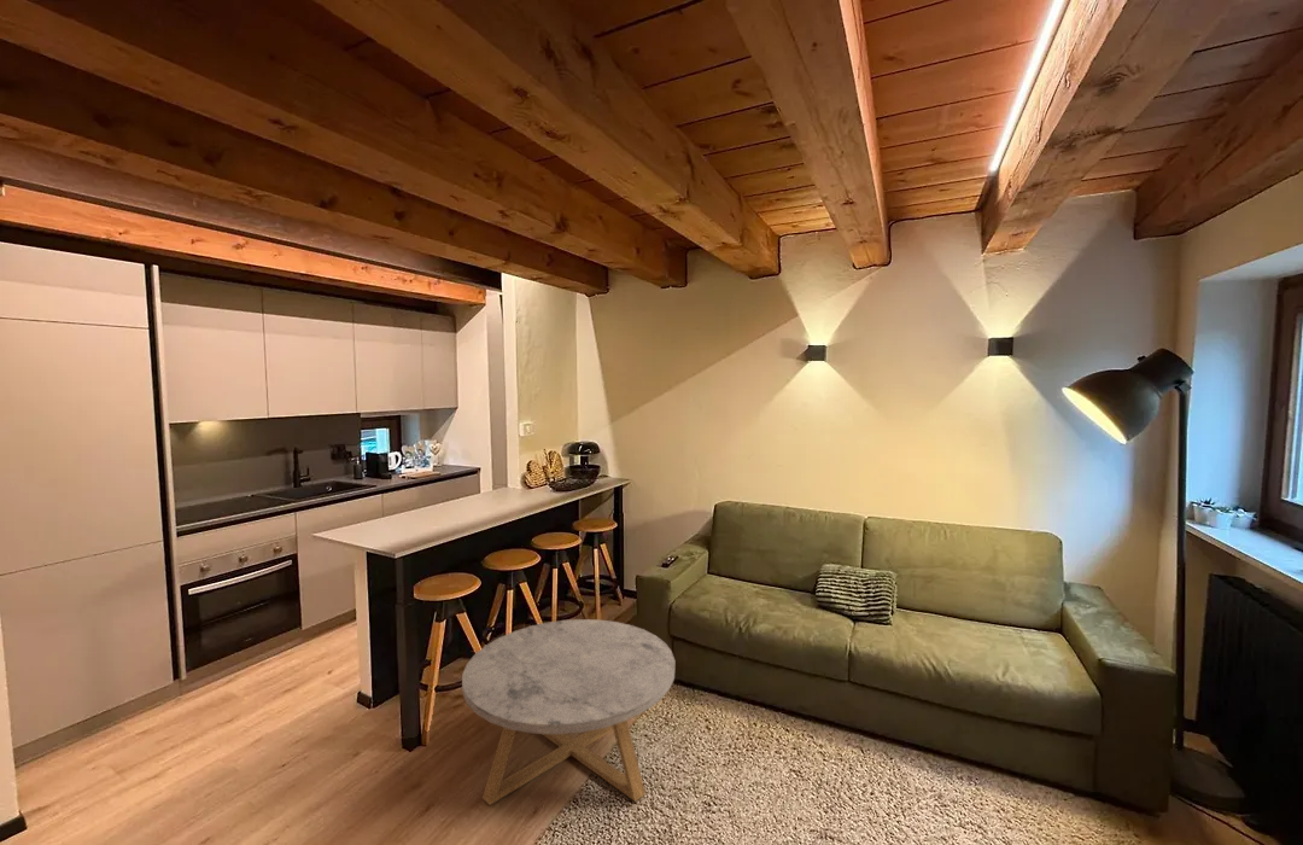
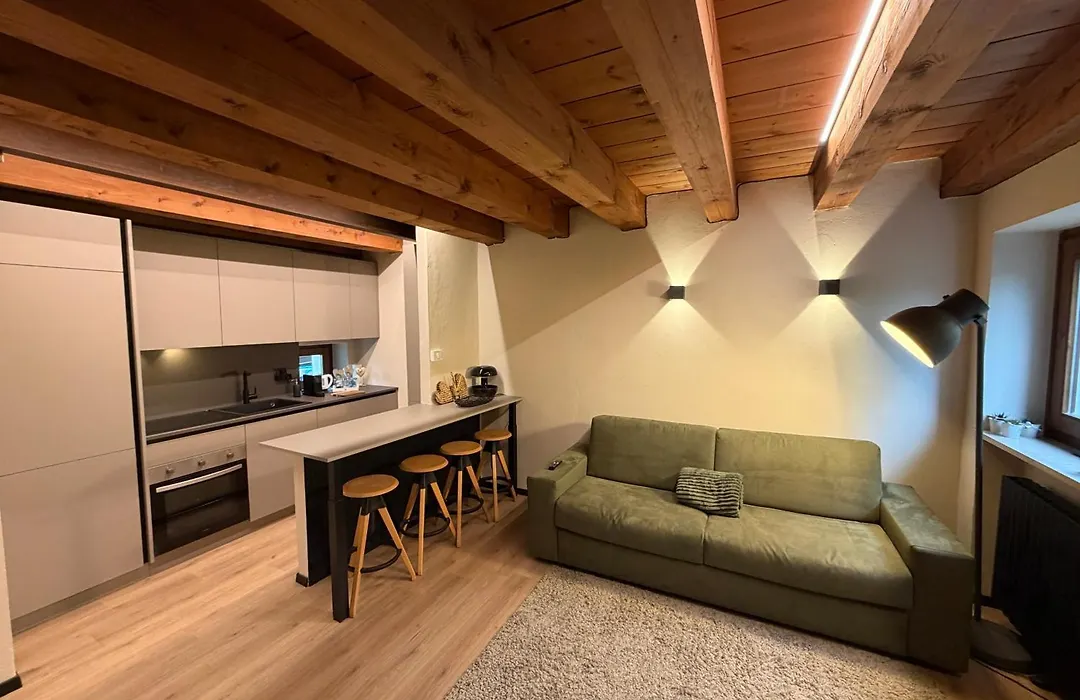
- coffee table (572, 705)
